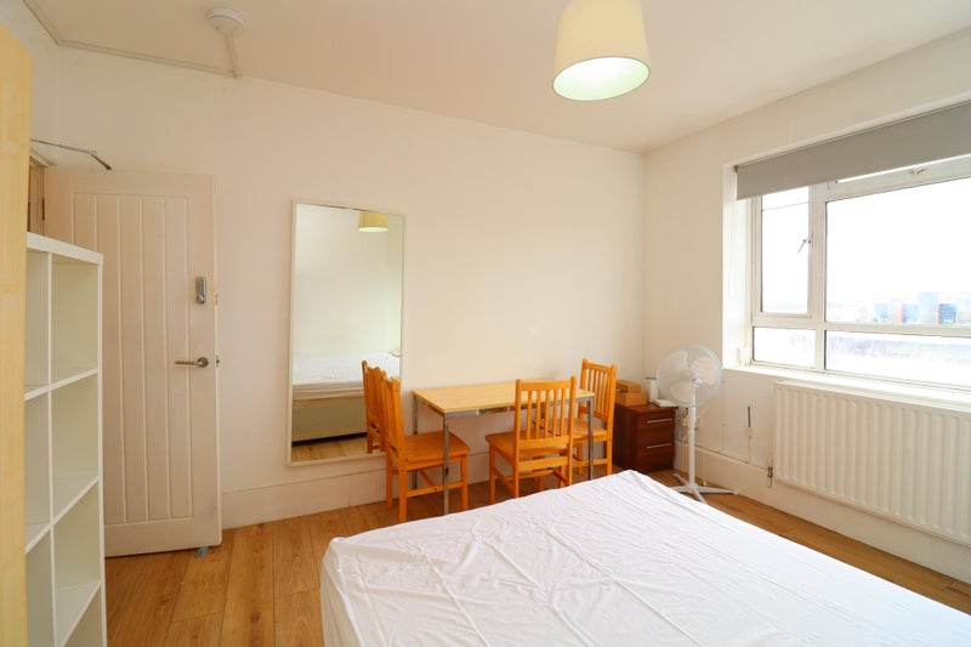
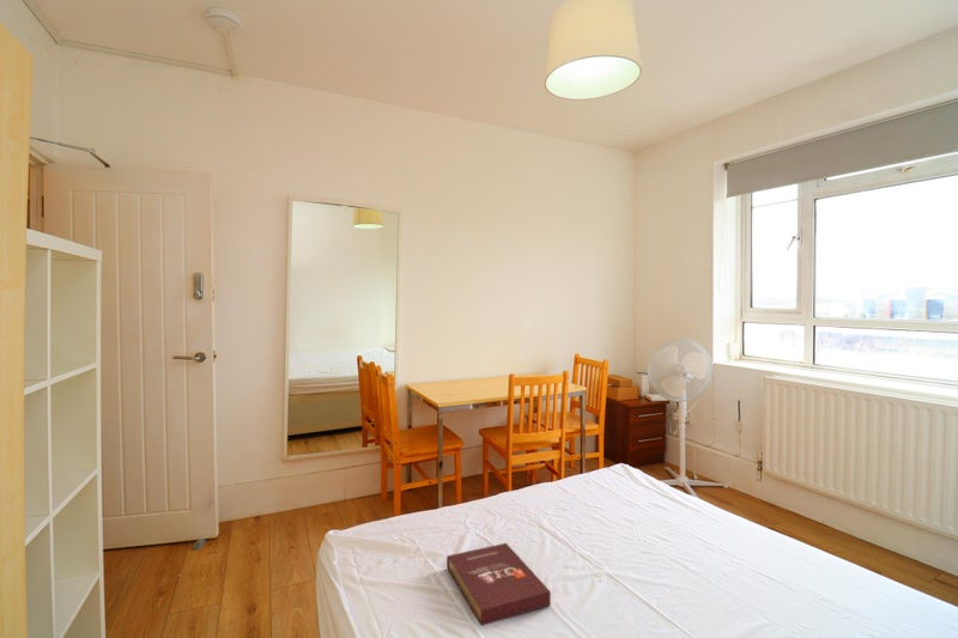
+ book (495, 578)
